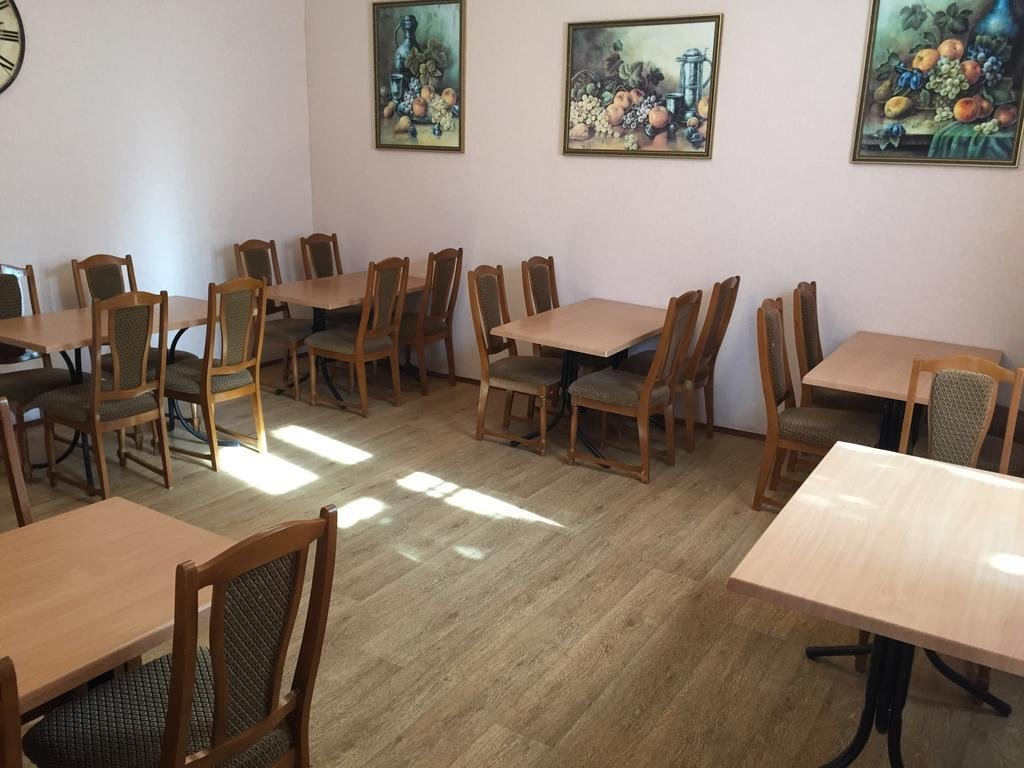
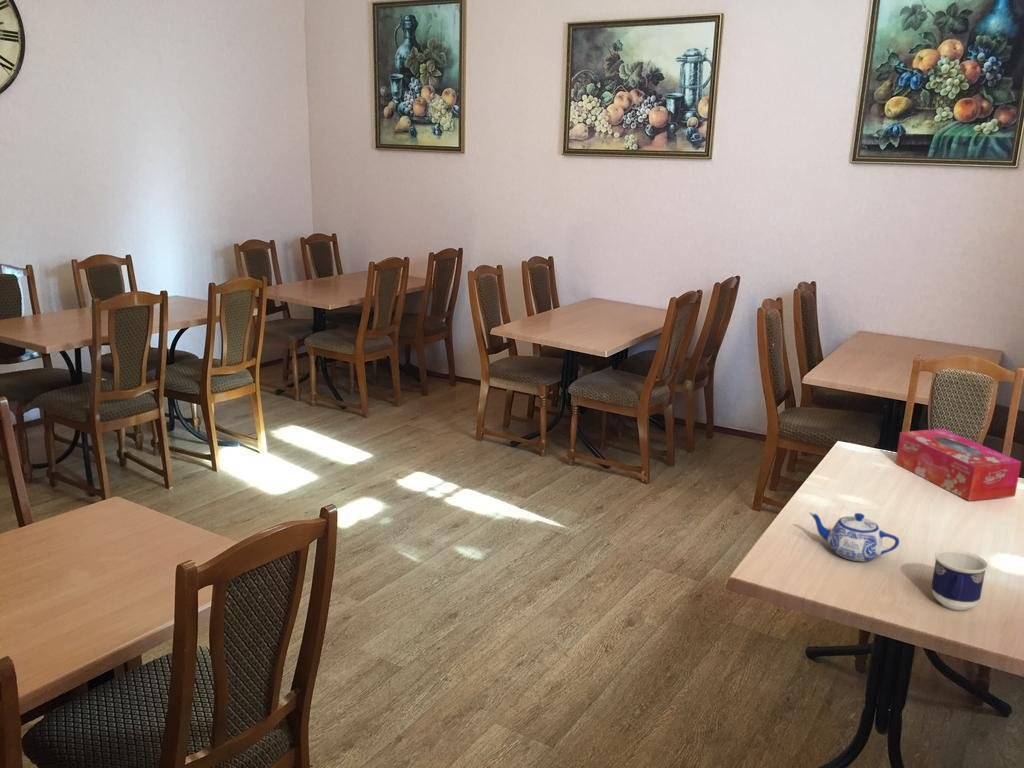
+ cup (957, 584)
+ teapot (852, 533)
+ tissue box (955, 462)
